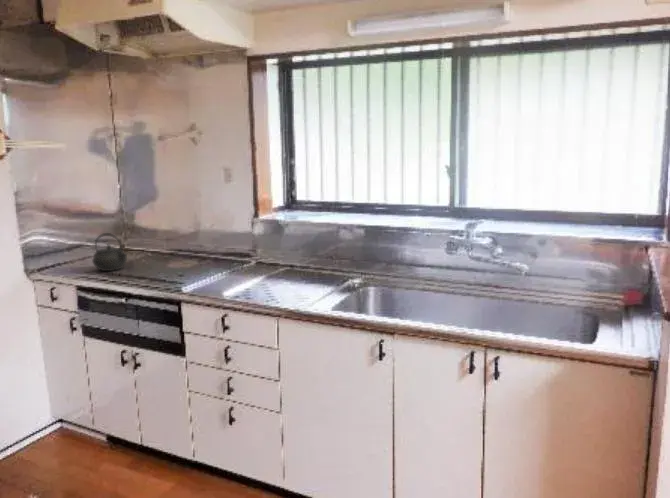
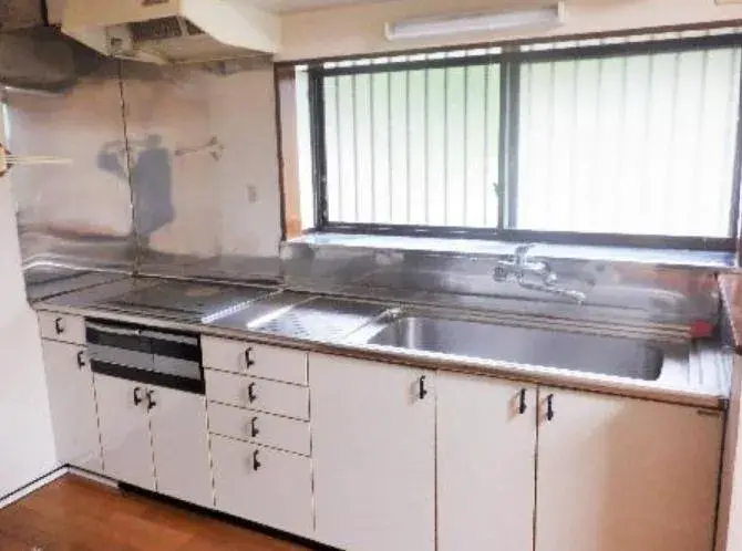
- kettle (111, 251)
